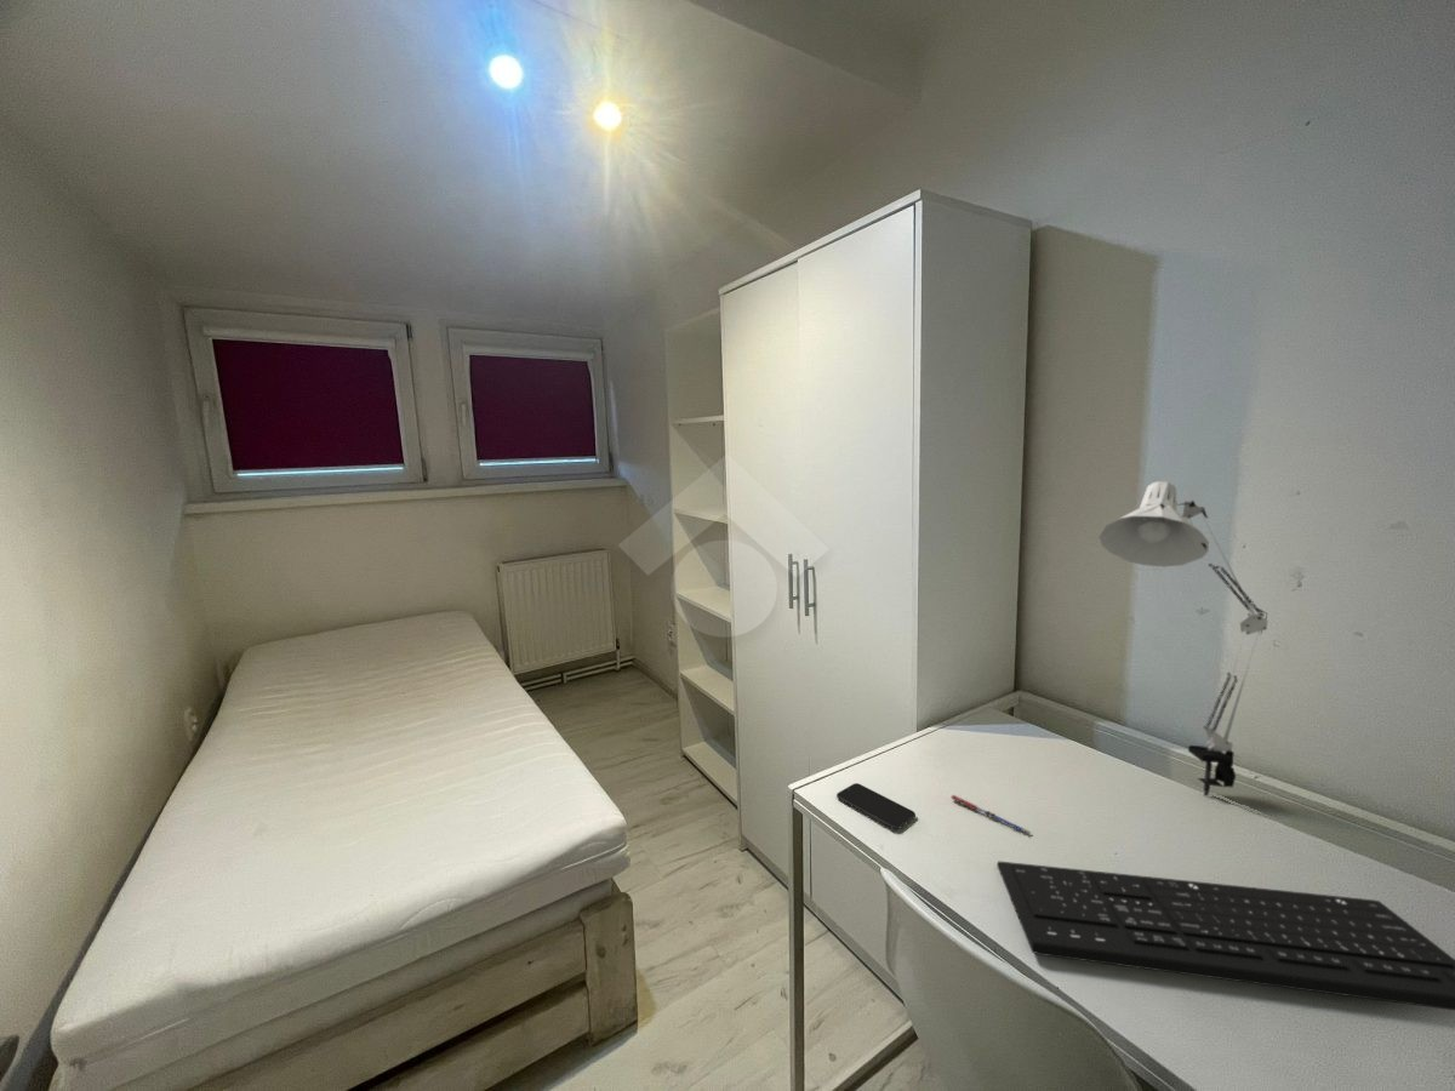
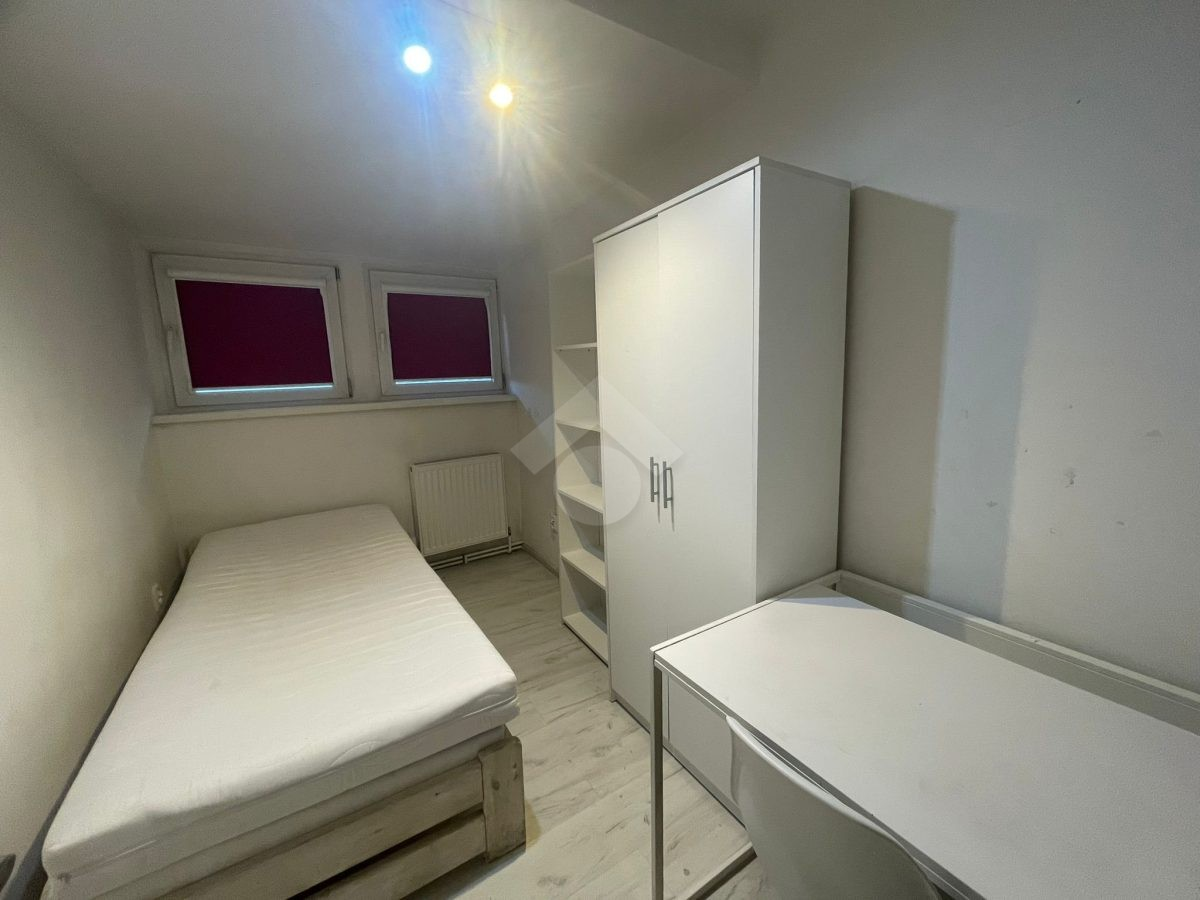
- keyboard (1209, 921)
- smartphone (874, 804)
- pen (988, 812)
- desk lamp (1227, 673)
